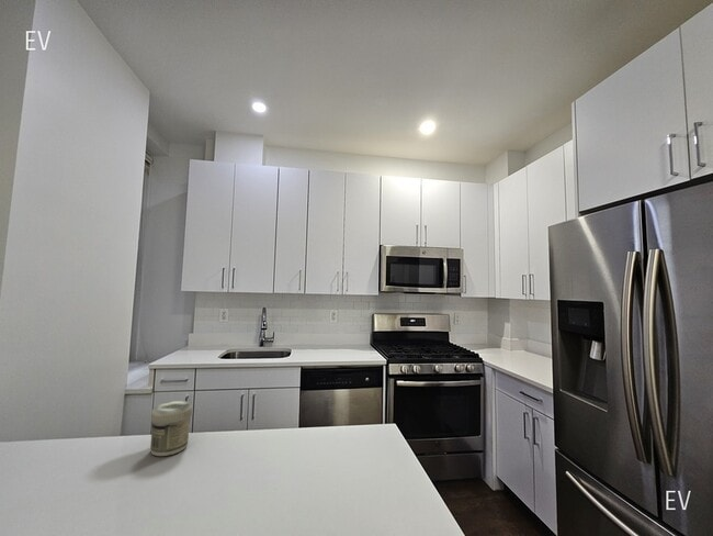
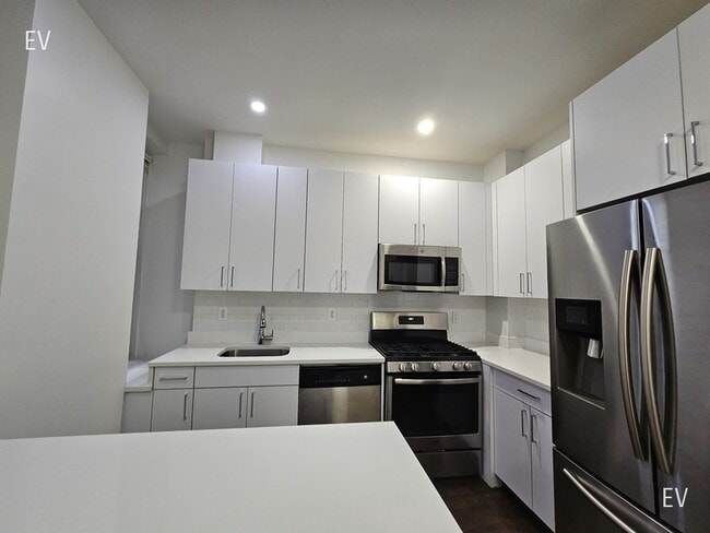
- jar (170, 426)
